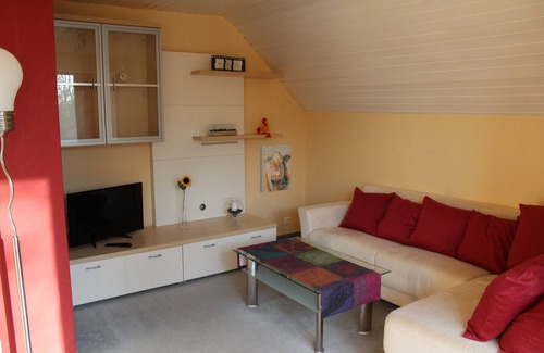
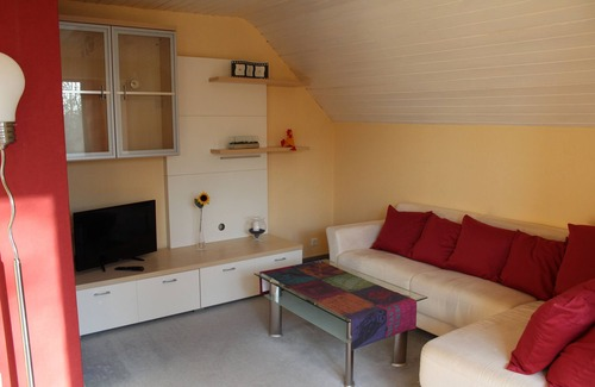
- wall art (275, 167)
